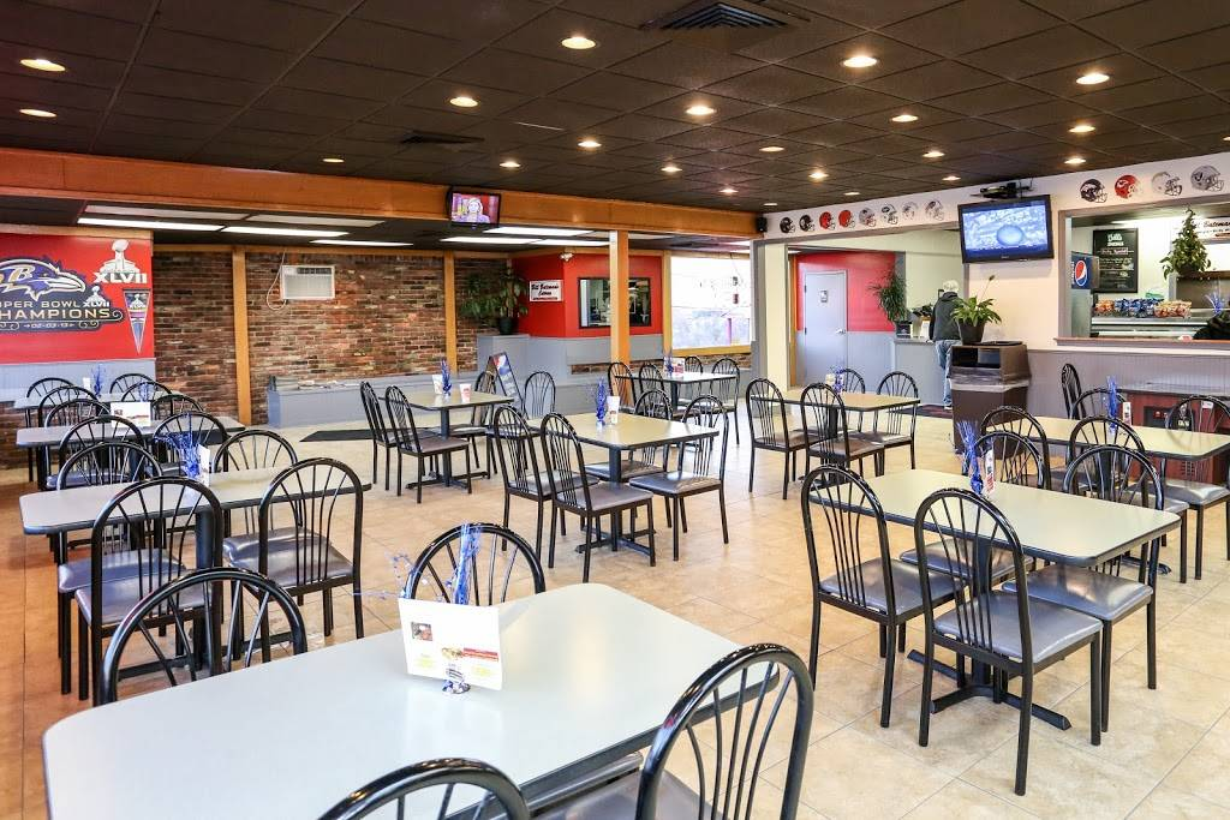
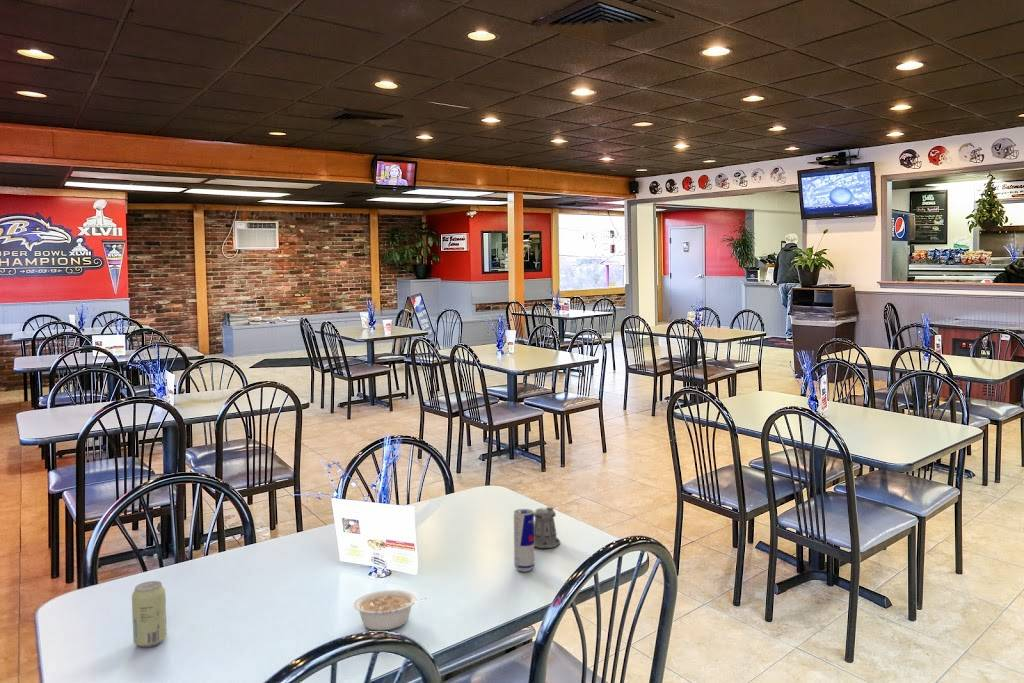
+ beverage can (149, 614)
+ legume (388, 608)
+ beverage can (524, 539)
+ pepper shaker (541, 525)
